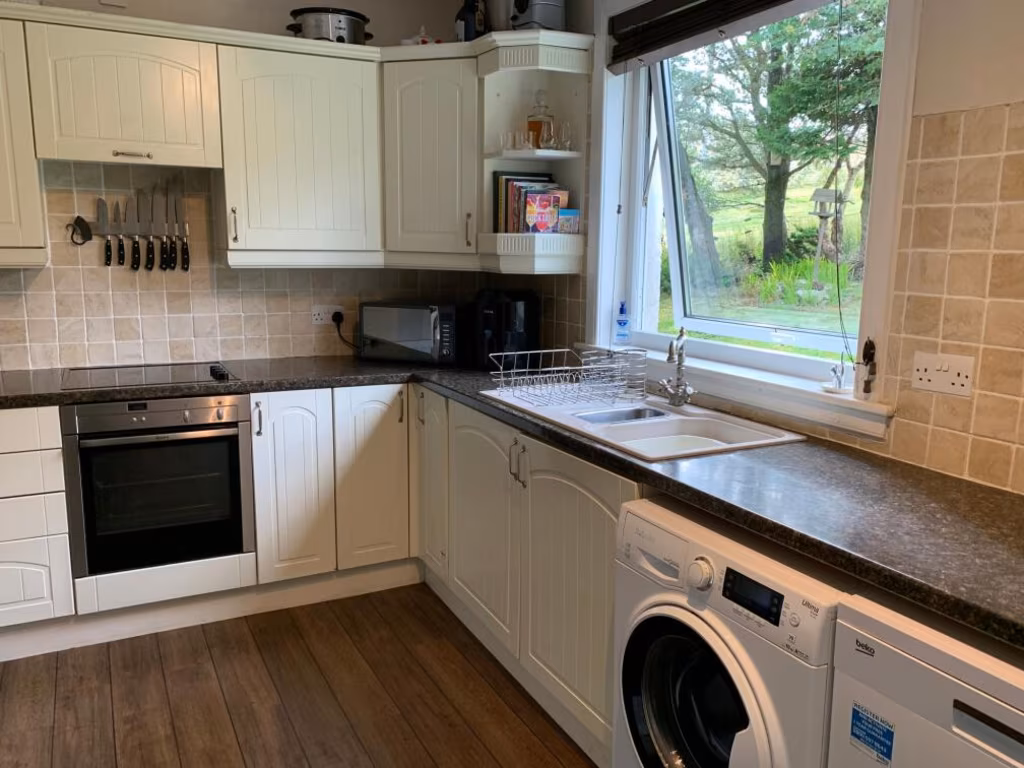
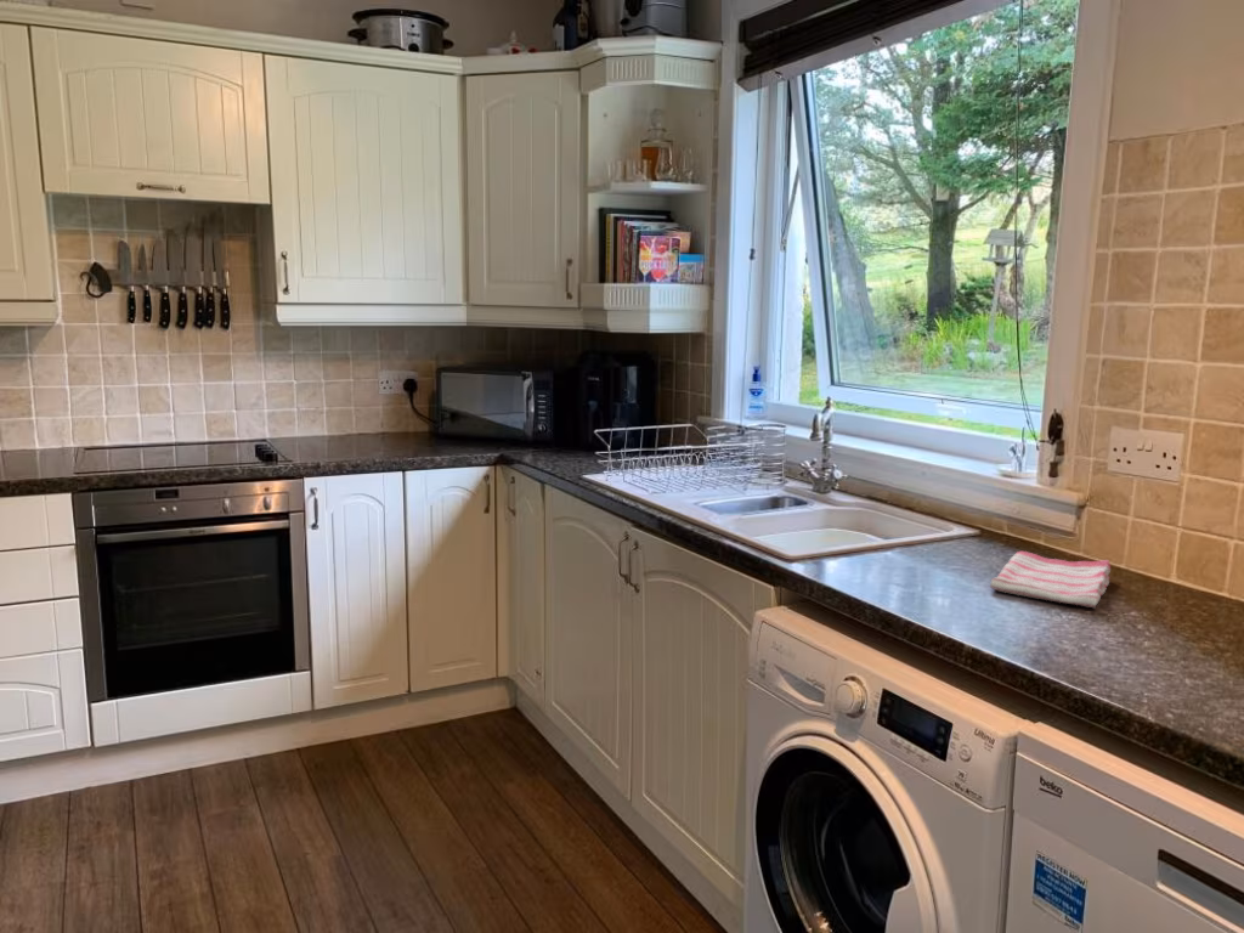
+ dish towel (1052, 575)
